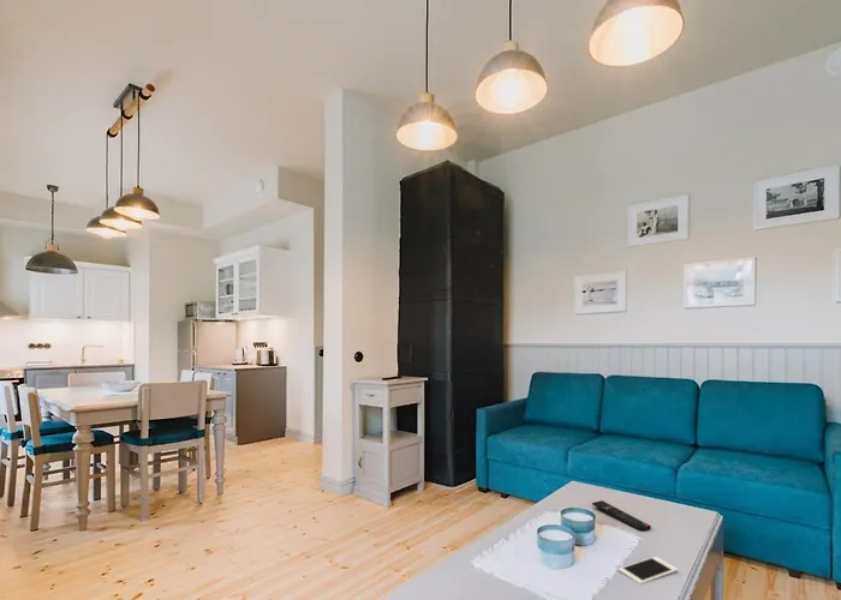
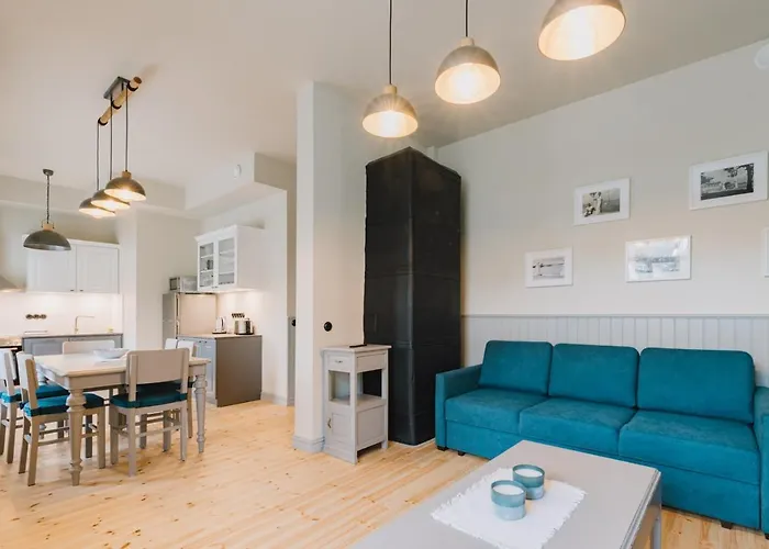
- remote control (620, 515)
- cell phone (648, 569)
